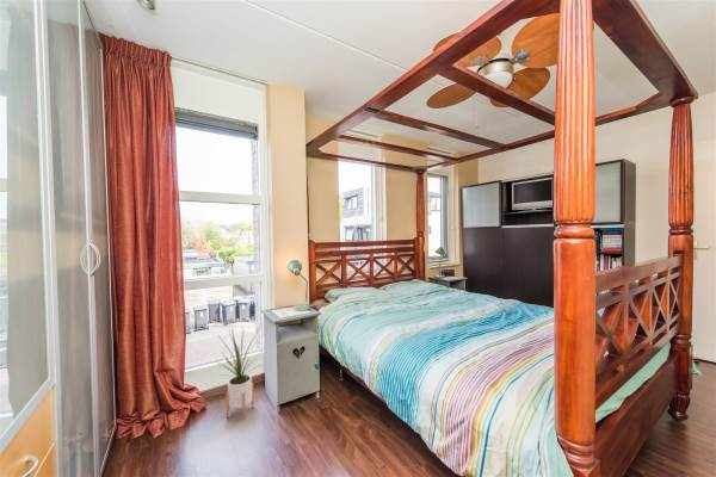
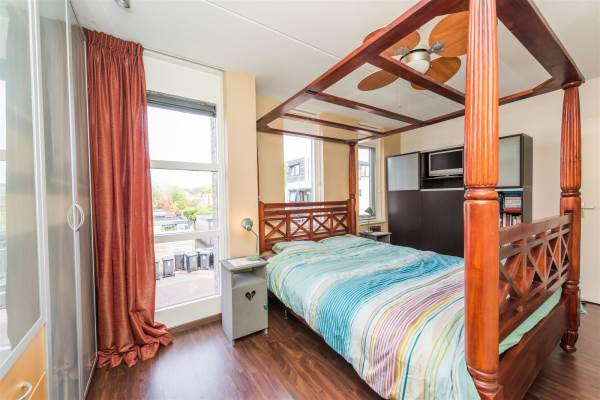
- house plant (240, 368)
